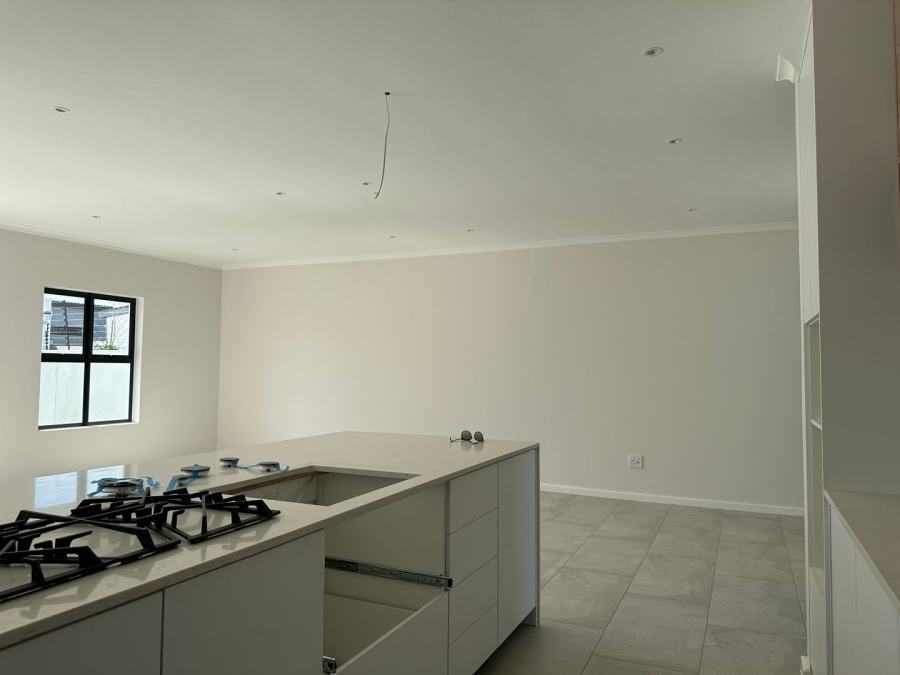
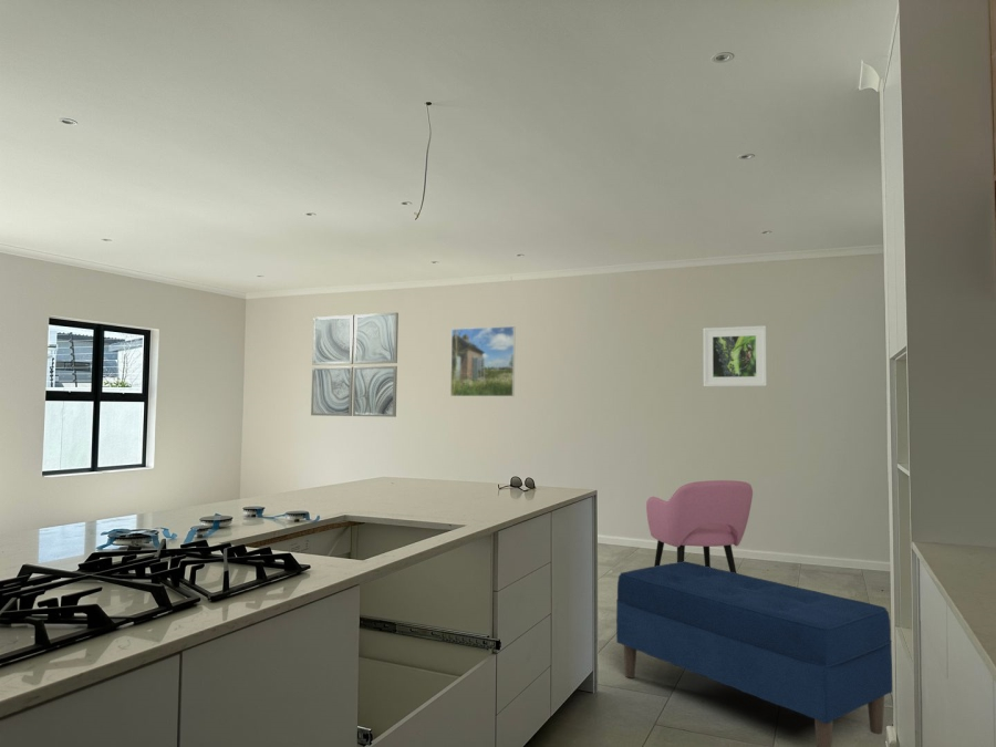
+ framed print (734, 356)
+ bench (741, 644)
+ wall art (354, 366)
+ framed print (481, 362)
+ armchair (698, 537)
